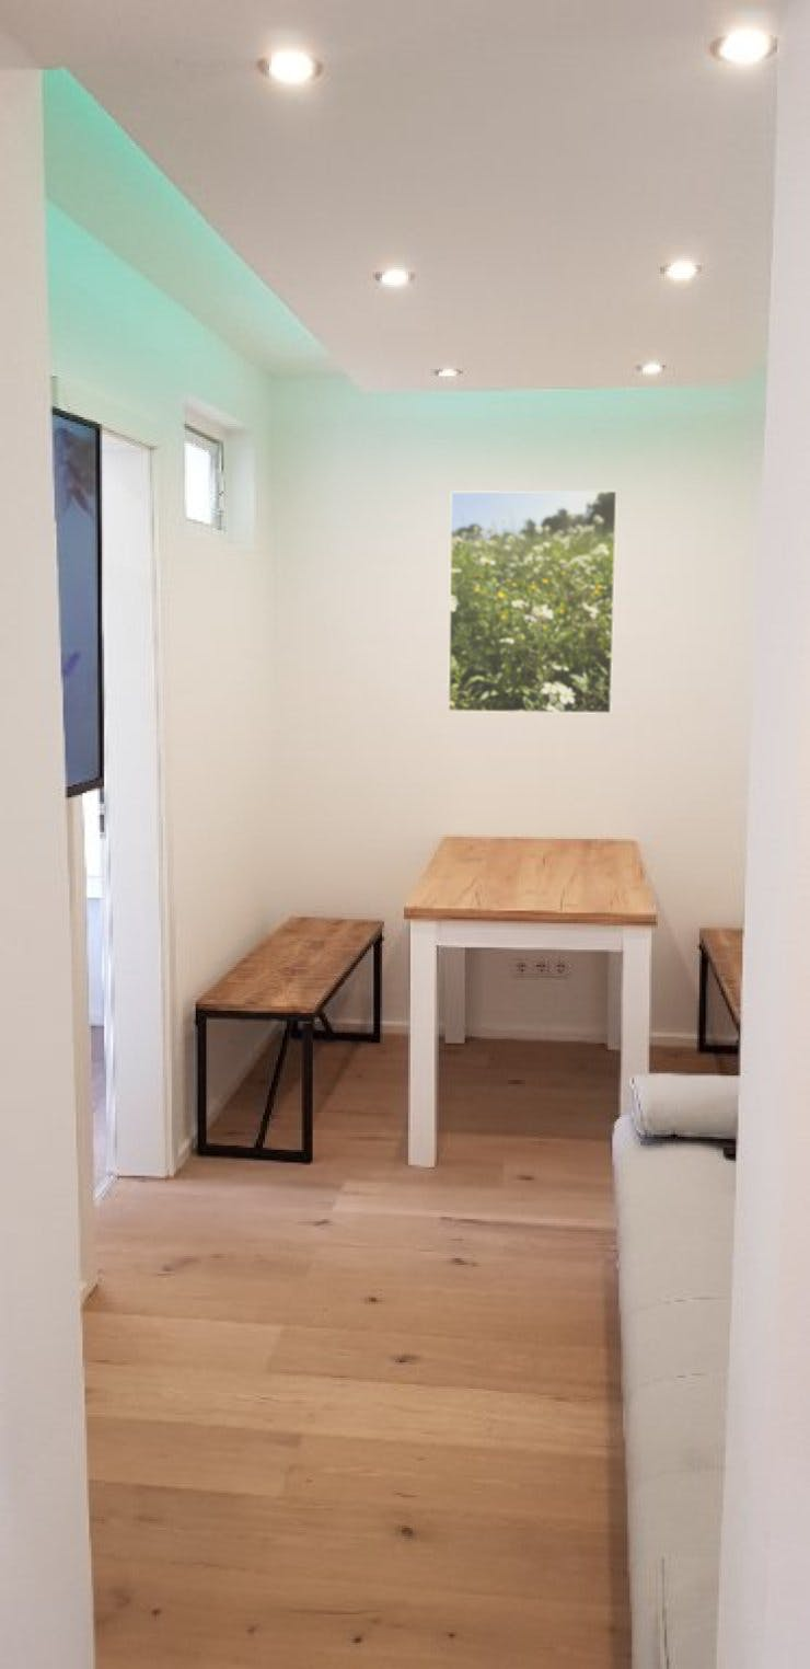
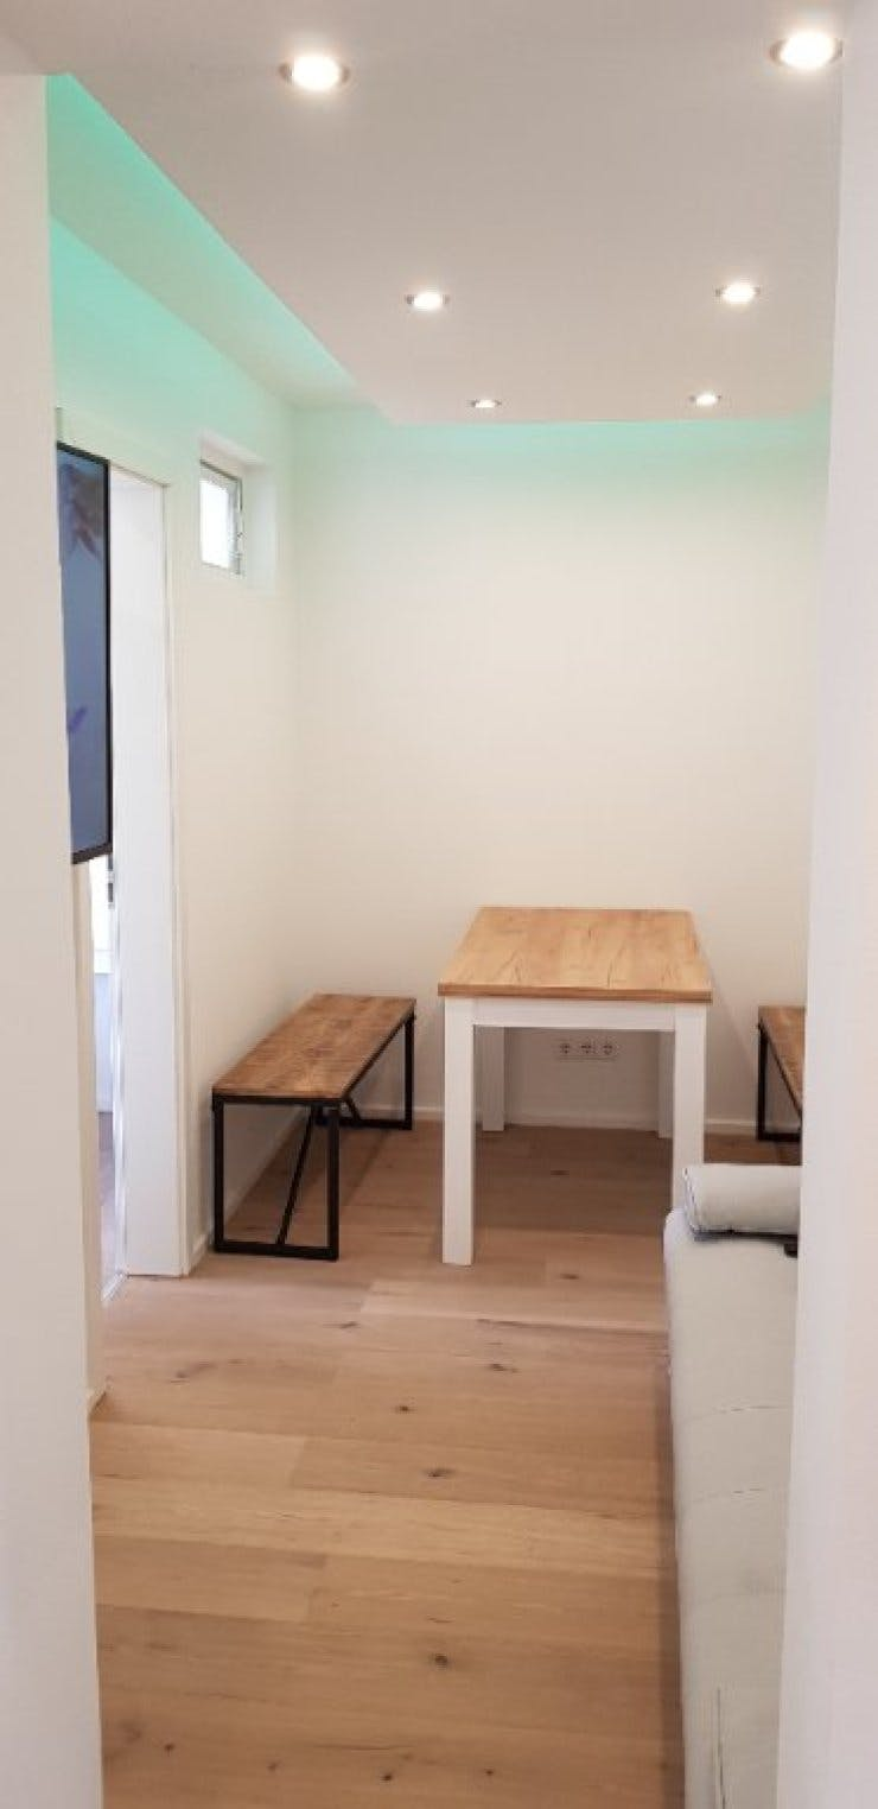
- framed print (531, 602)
